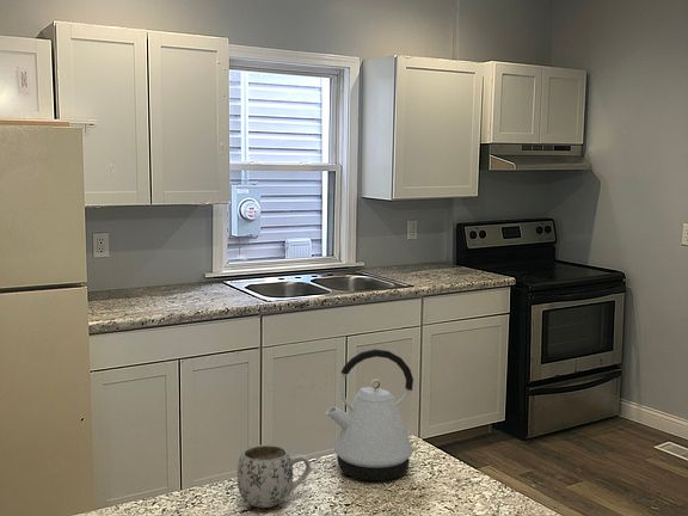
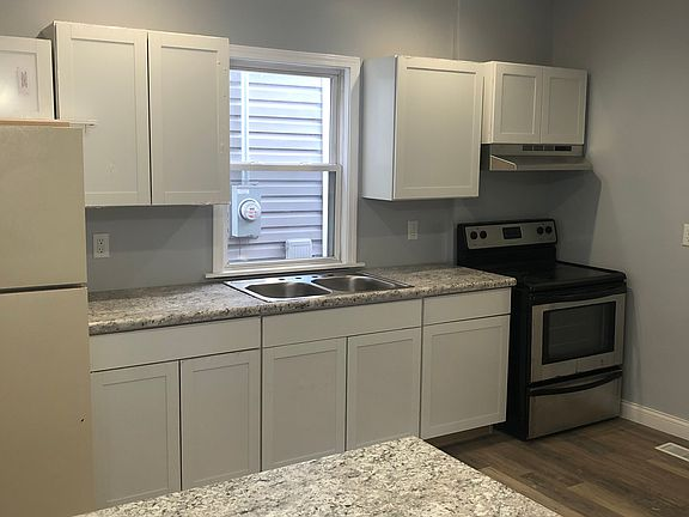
- mug (274, 475)
- kettle (371, 410)
